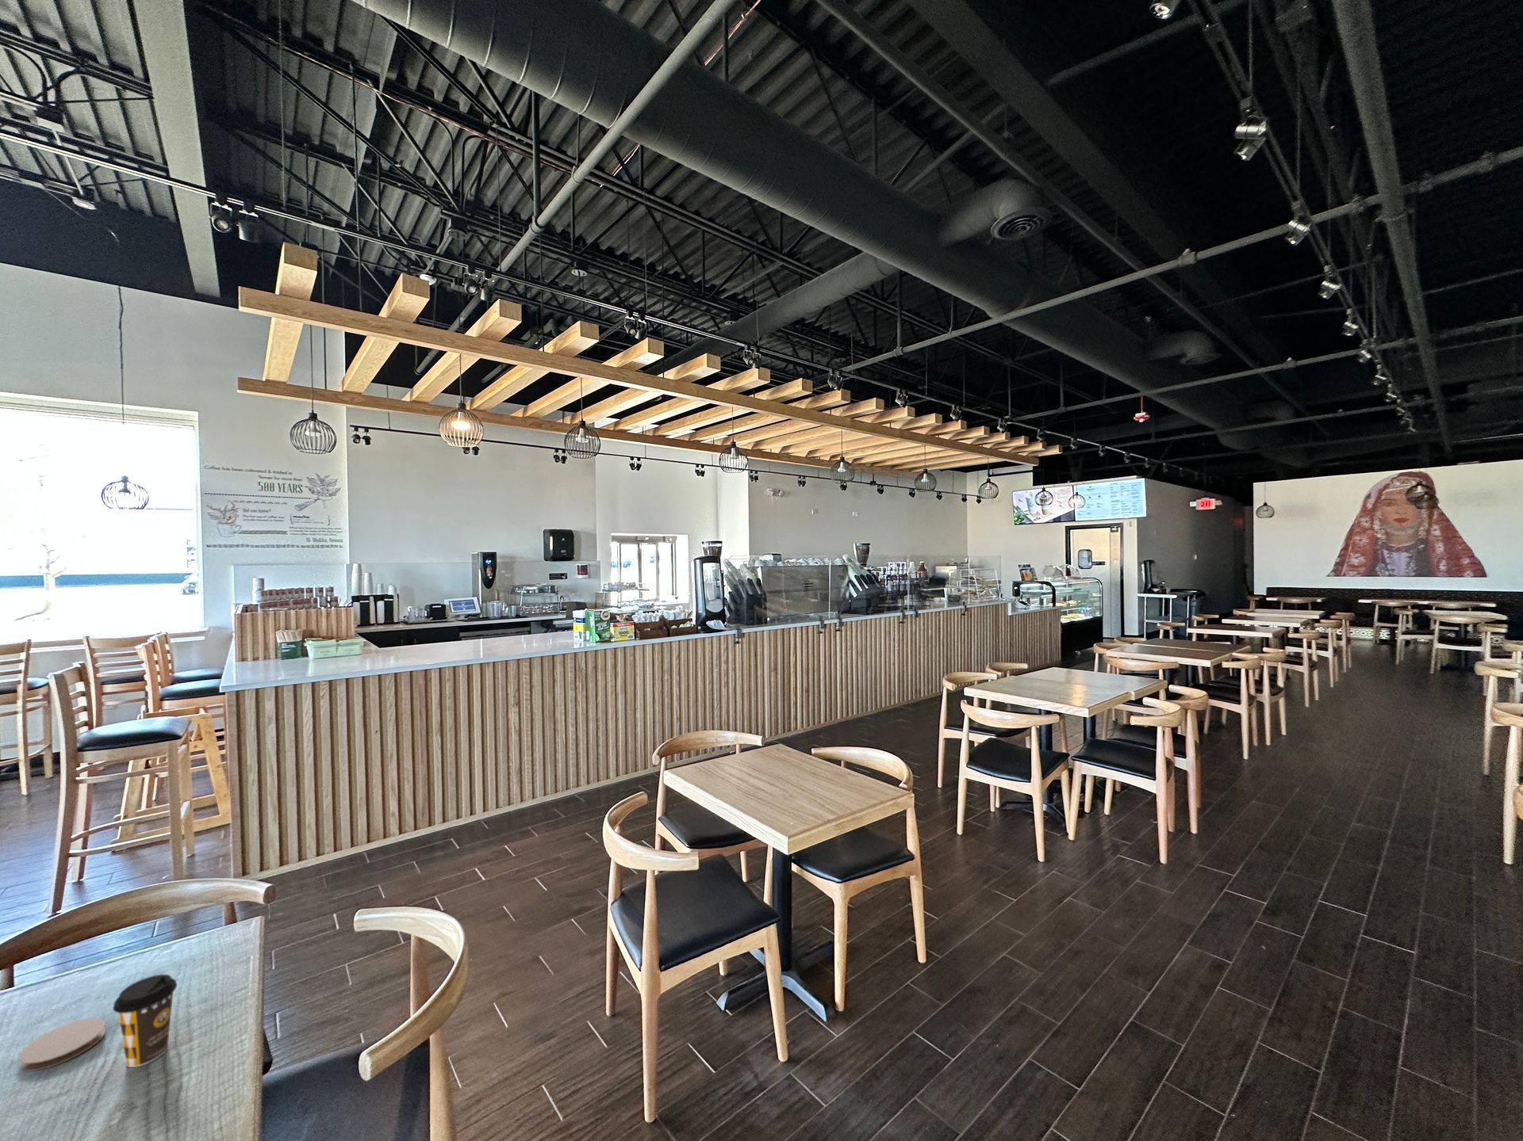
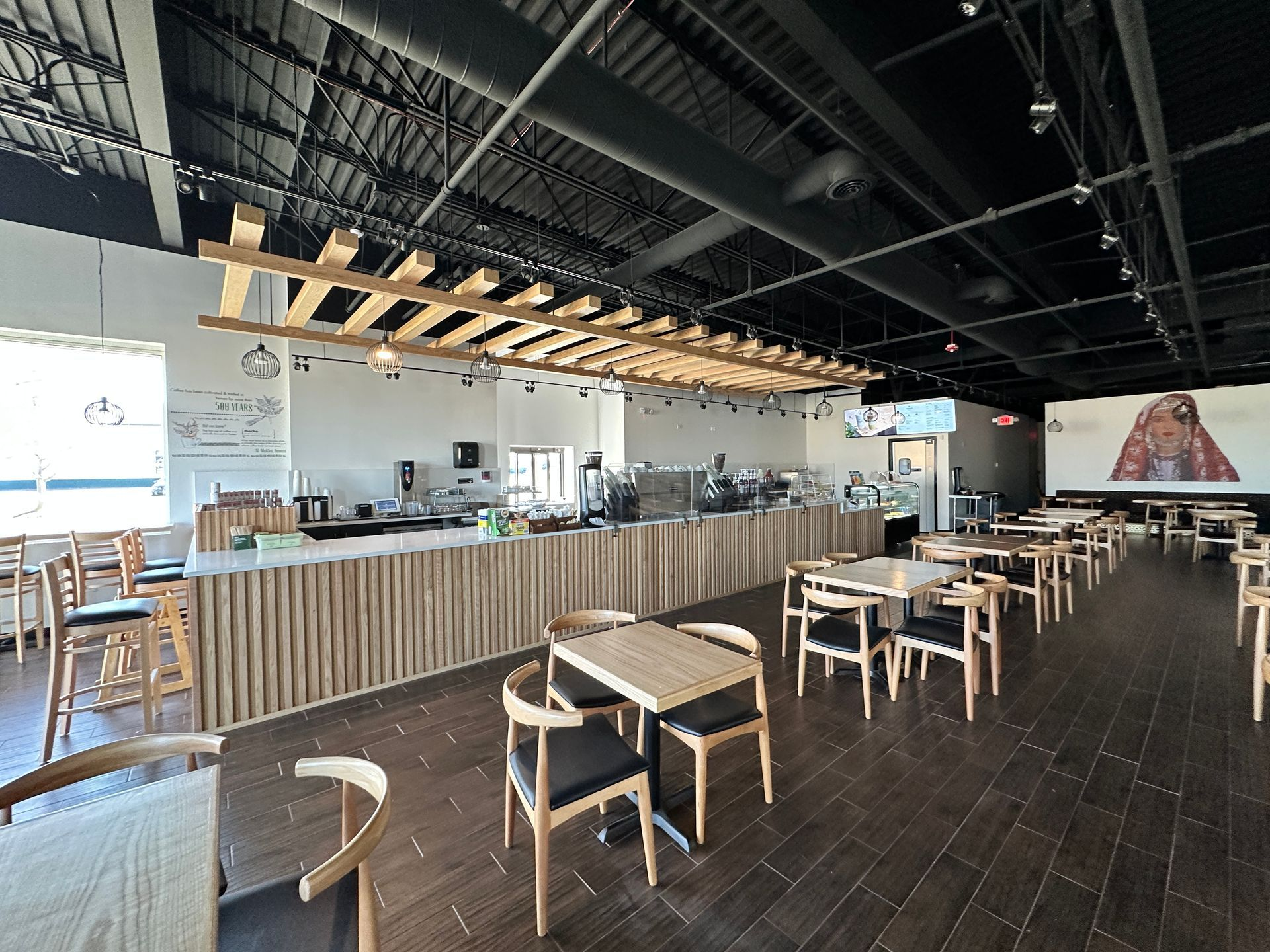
- coaster (64, 1043)
- coffee cup (146, 1021)
